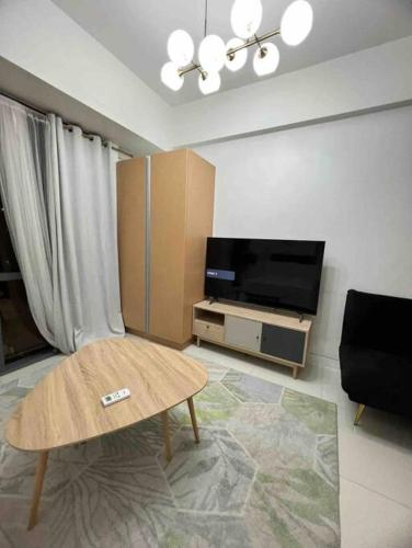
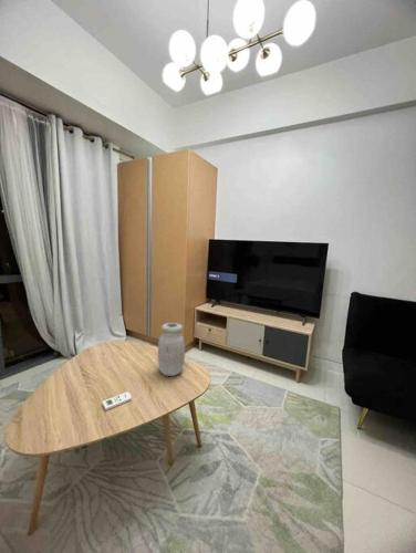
+ jar (170, 348)
